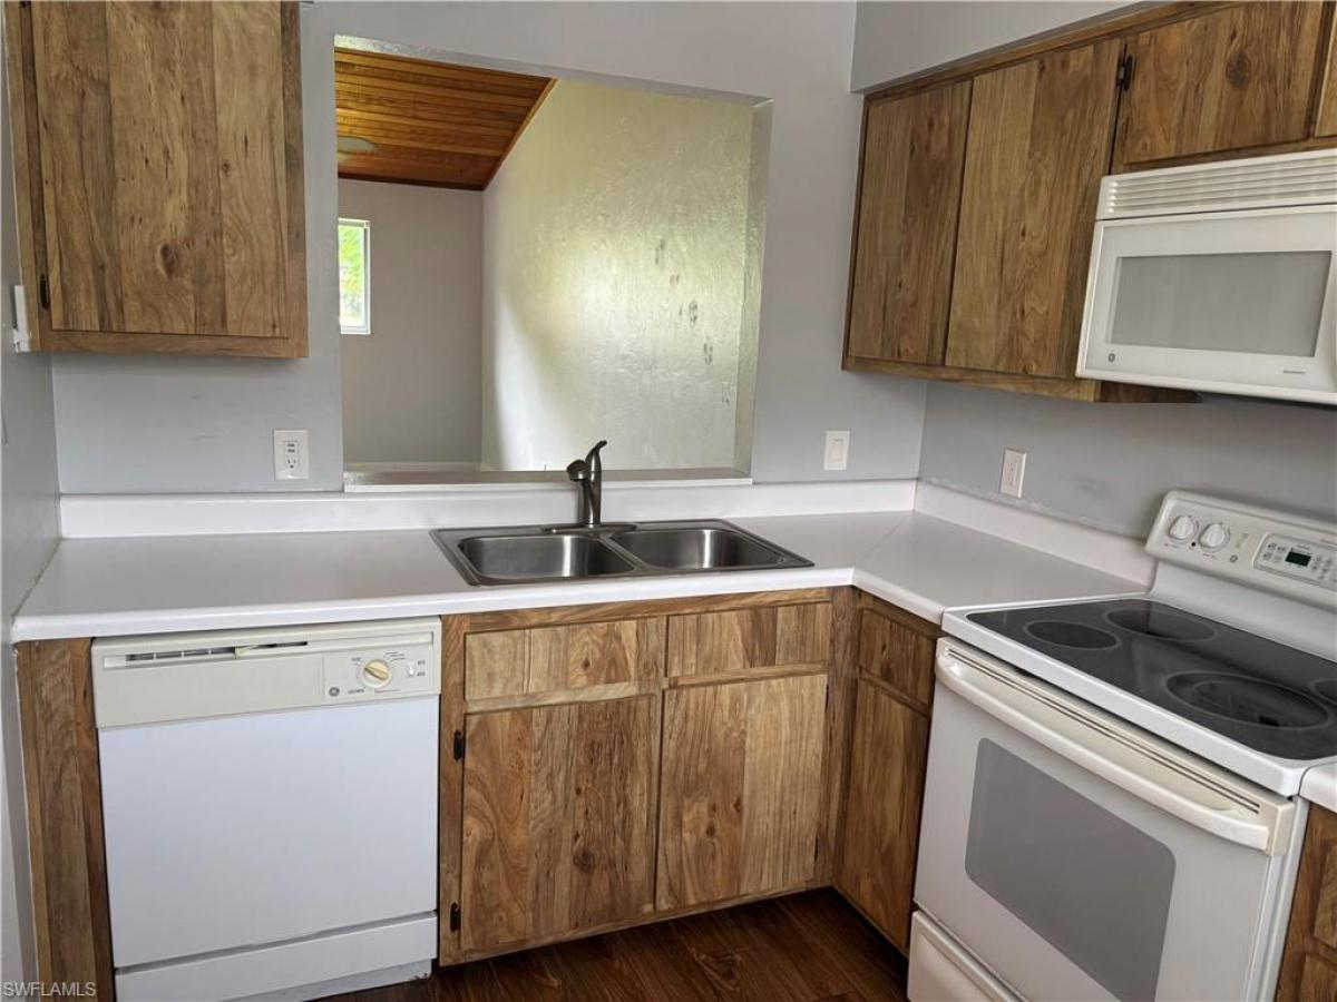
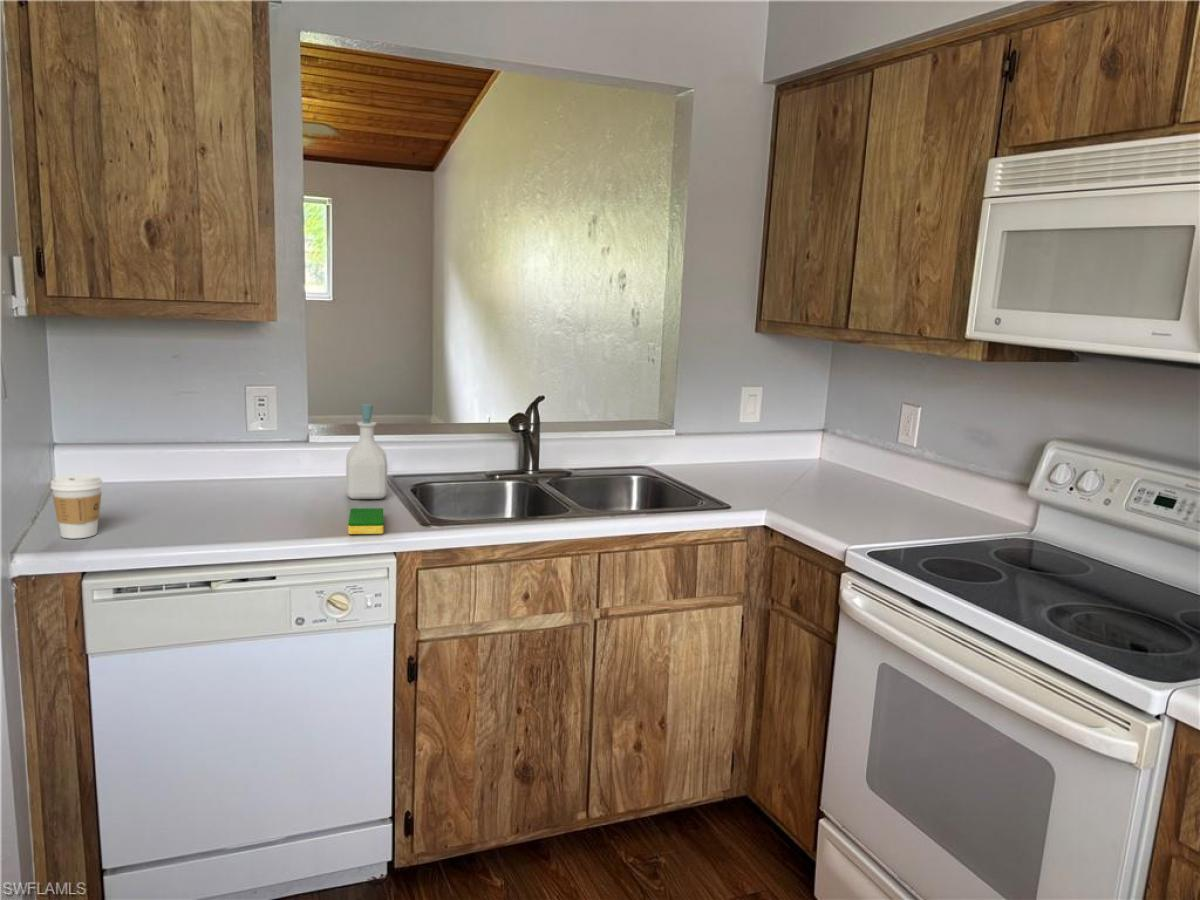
+ coffee cup (77, 504)
+ dish sponge (366, 520)
+ soap bottle (366, 450)
